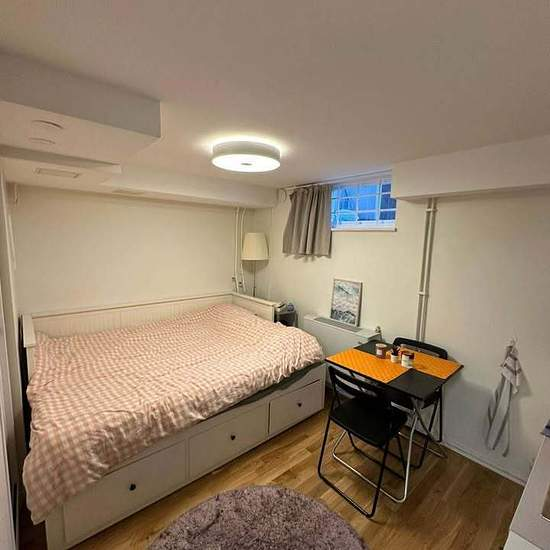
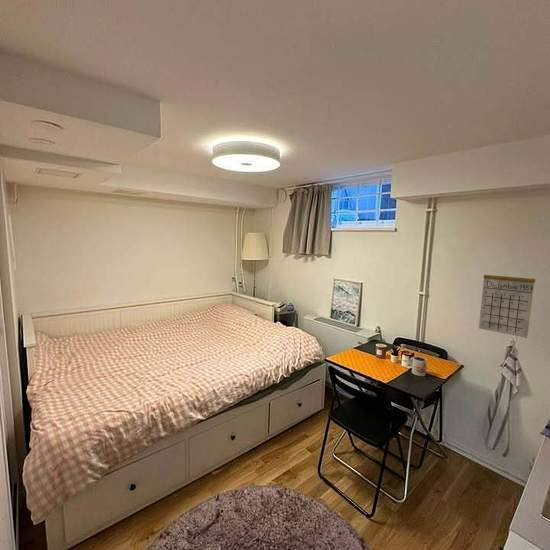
+ calendar (505, 298)
+ mug (417, 364)
